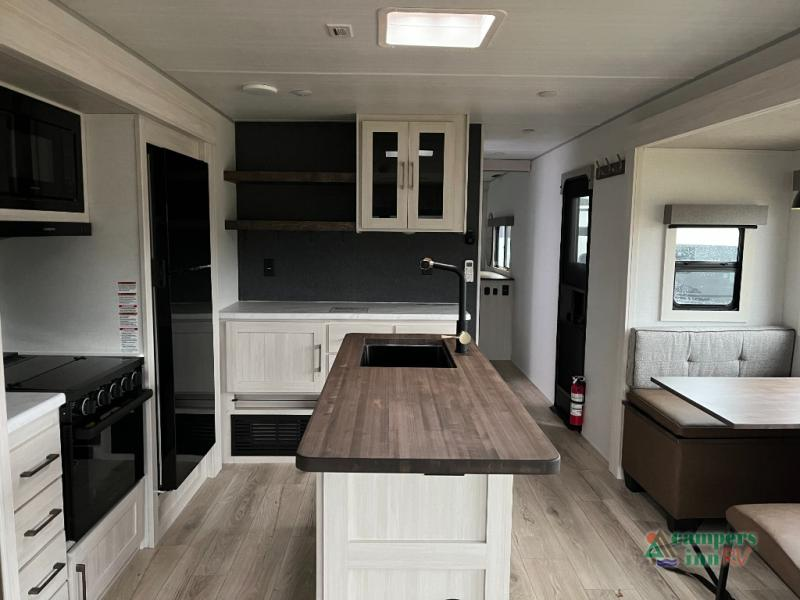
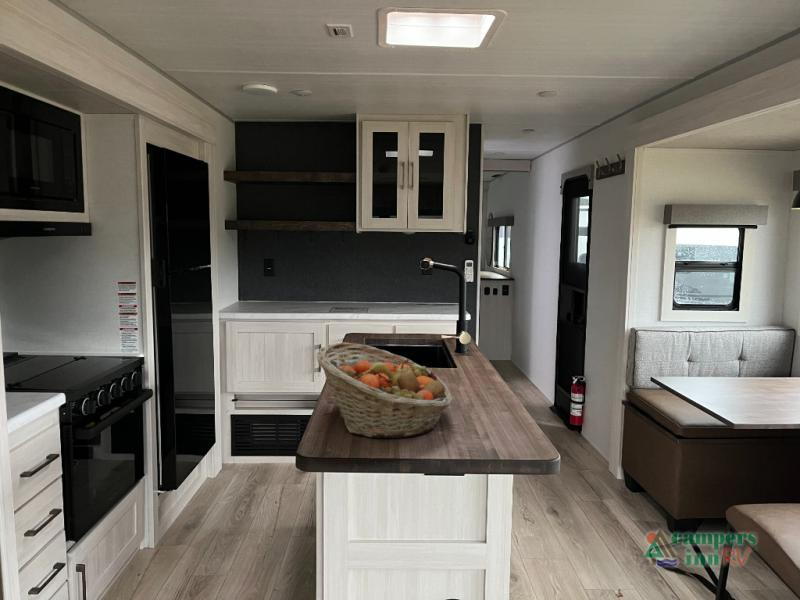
+ fruit basket (384, 385)
